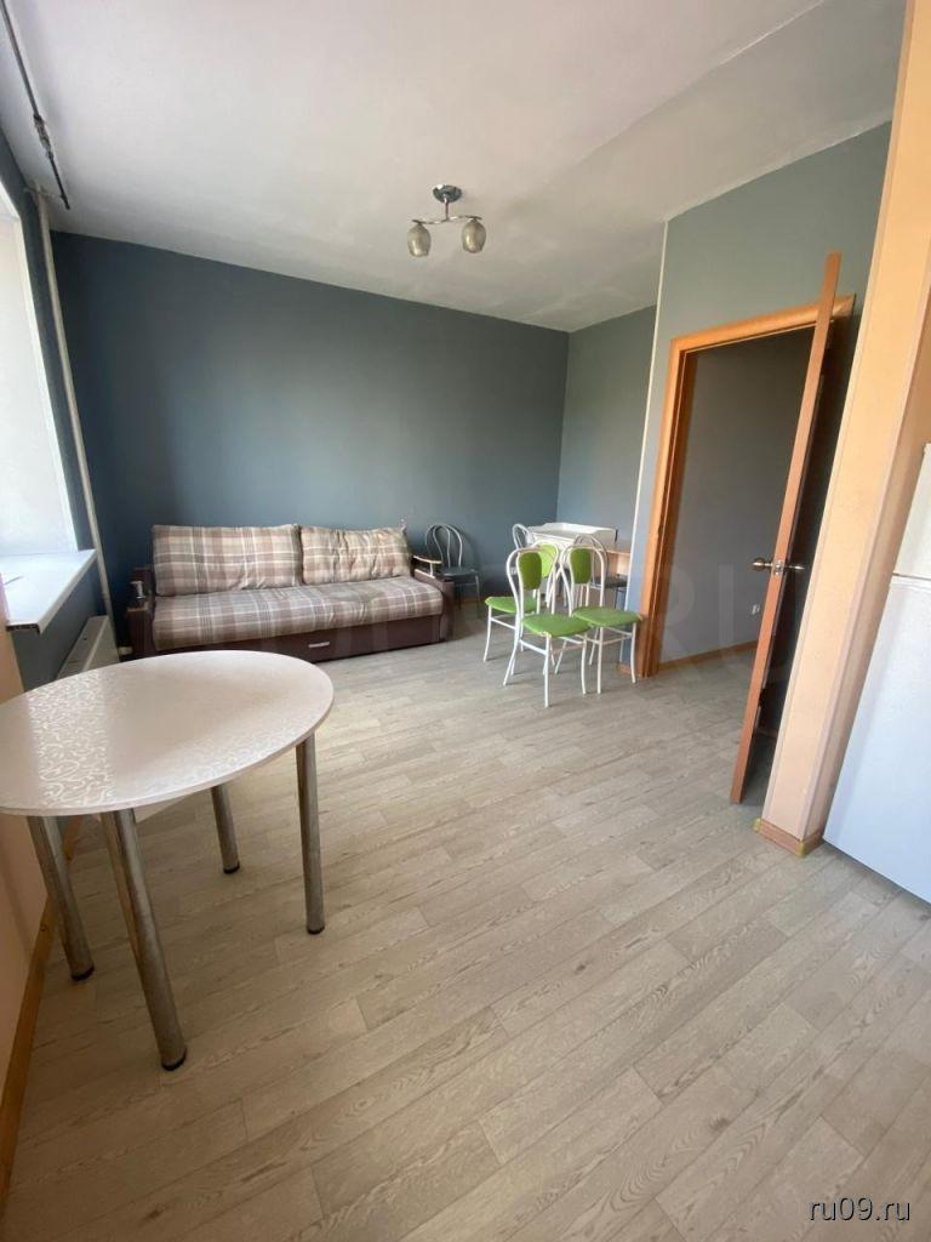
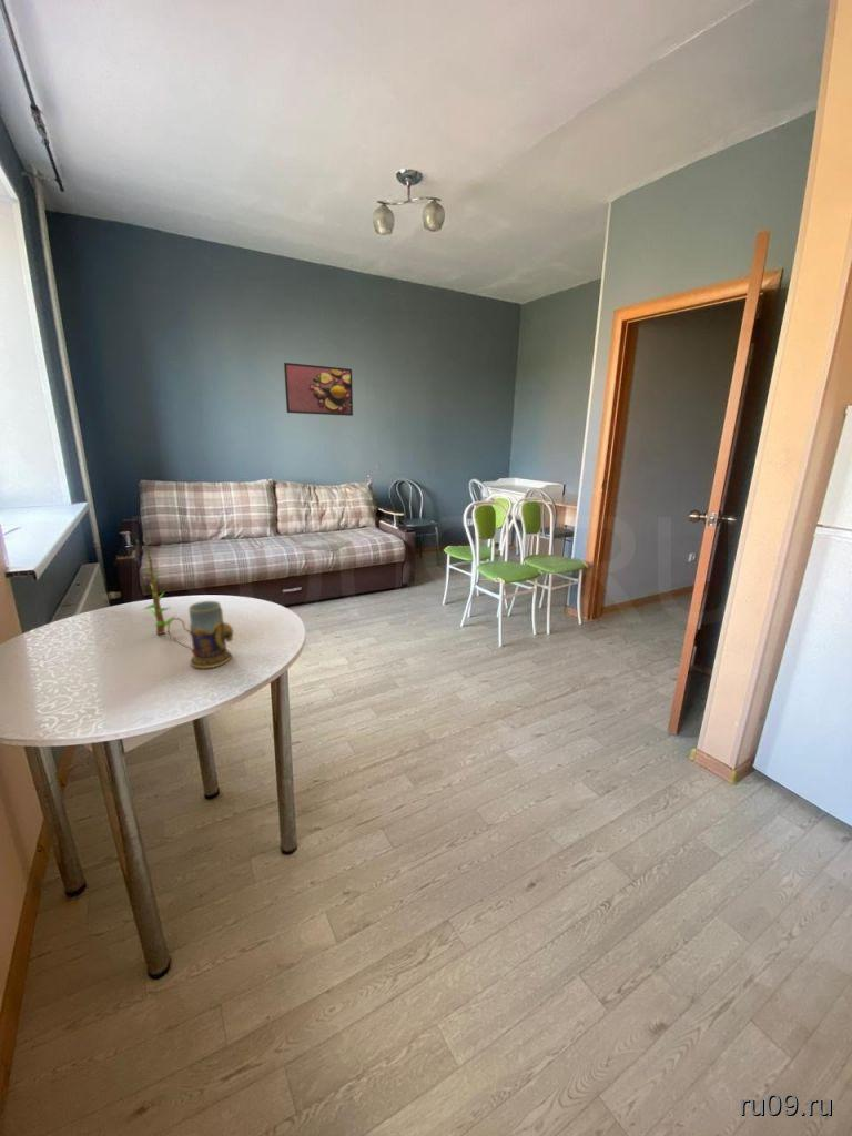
+ plant (154, 579)
+ mug (202, 633)
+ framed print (320, 390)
